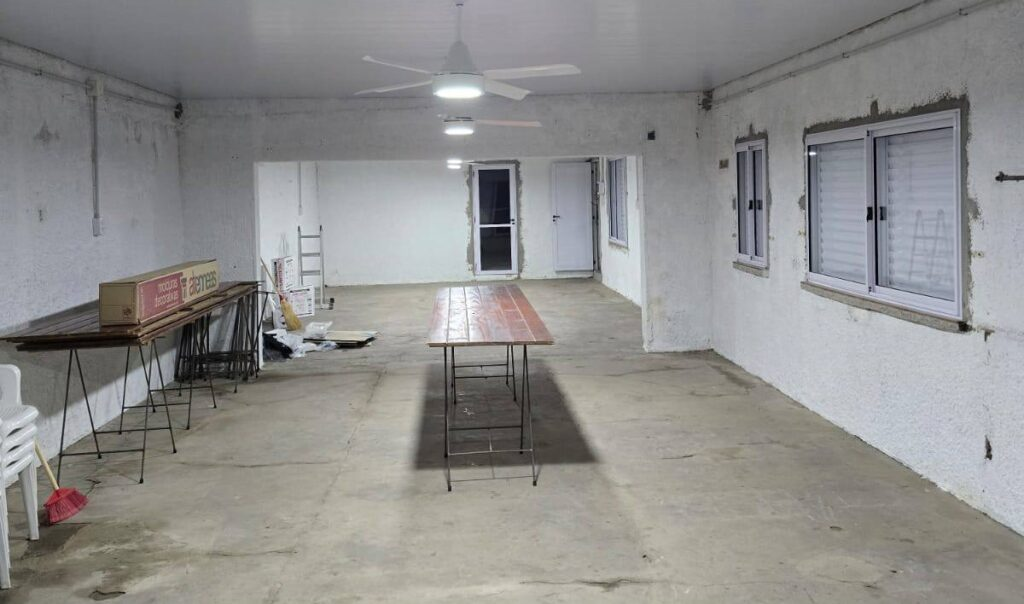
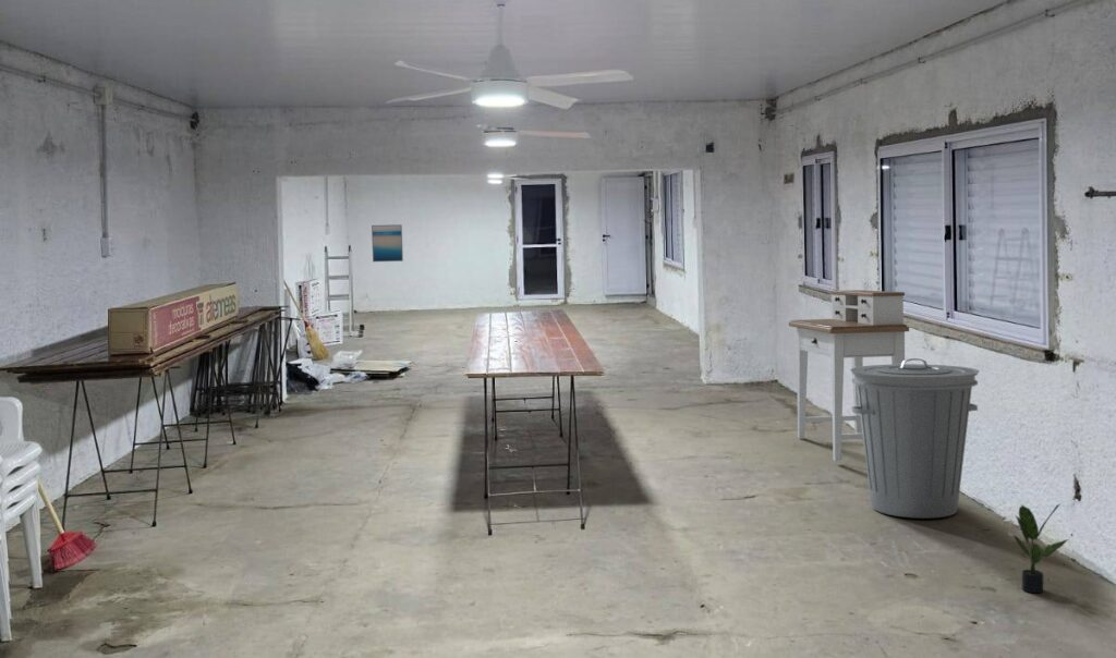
+ potted plant (1038, 546)
+ trash can (912, 432)
+ wall art (387, 243)
+ desk (842, 370)
